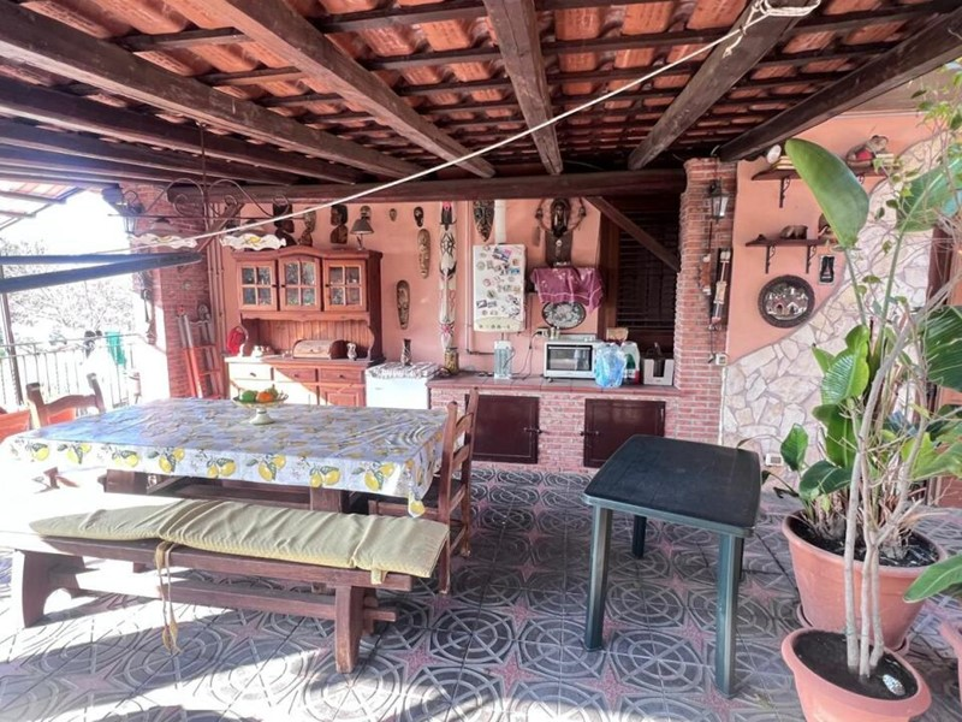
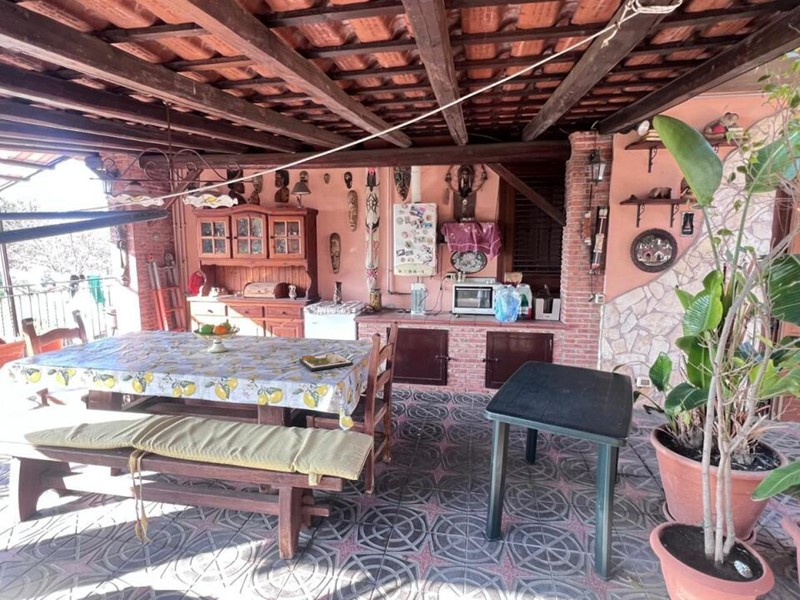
+ dinner plate (325, 359)
